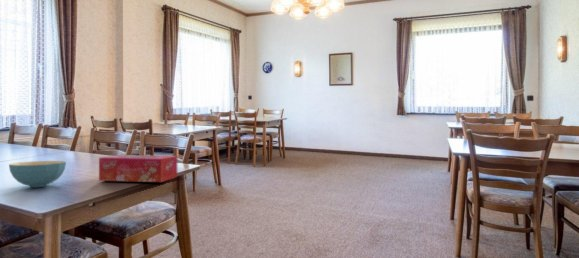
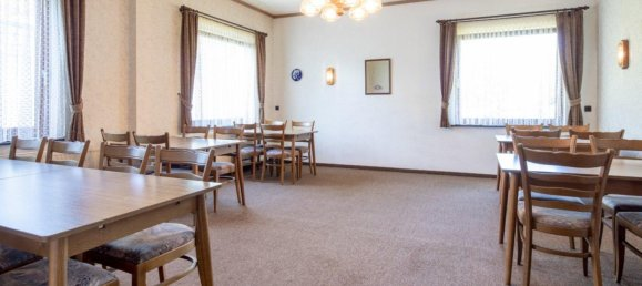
- tissue box (139, 167)
- cereal bowl (38, 174)
